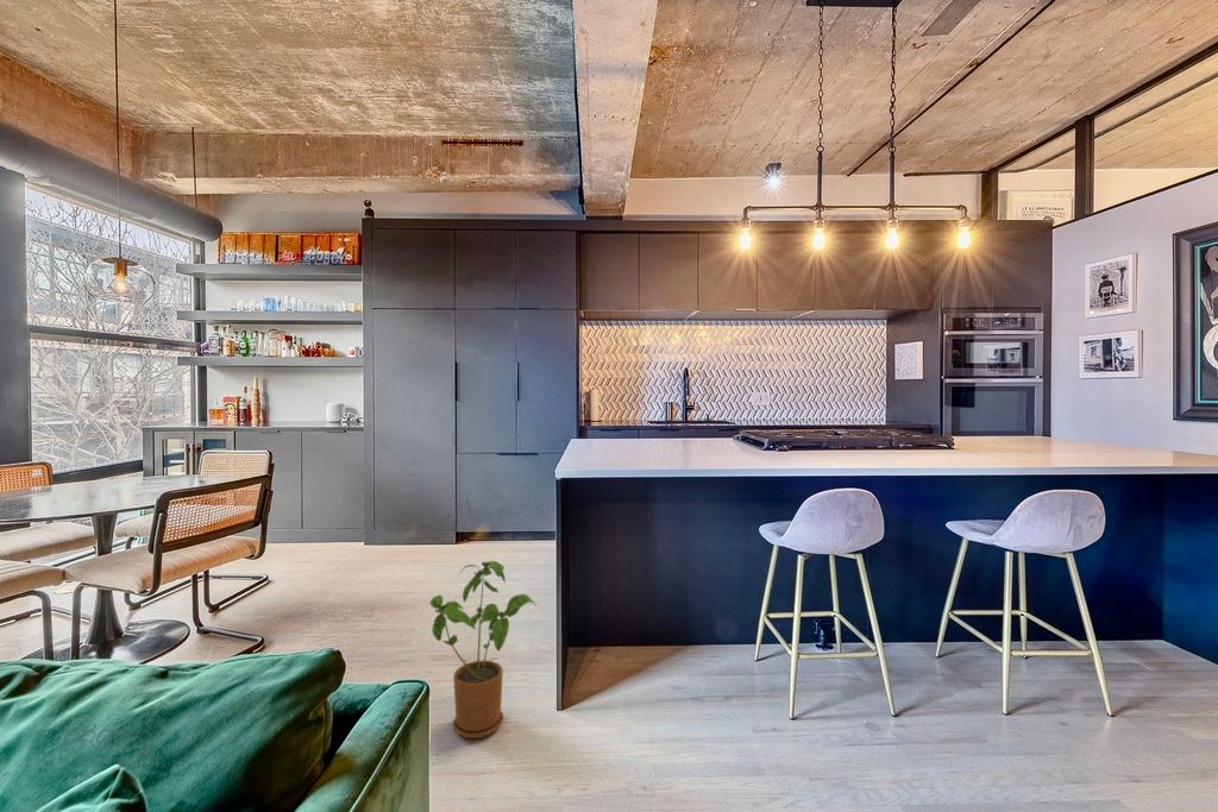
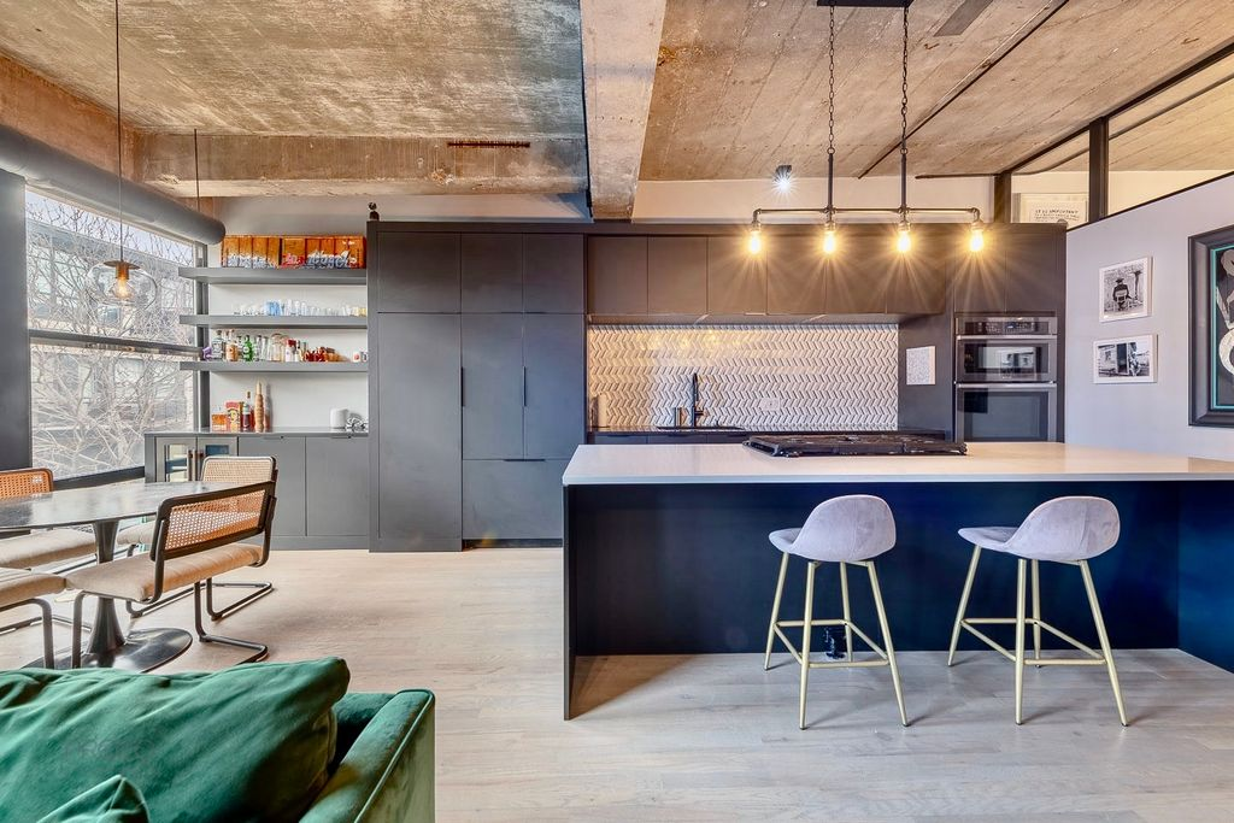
- house plant (485, 644)
